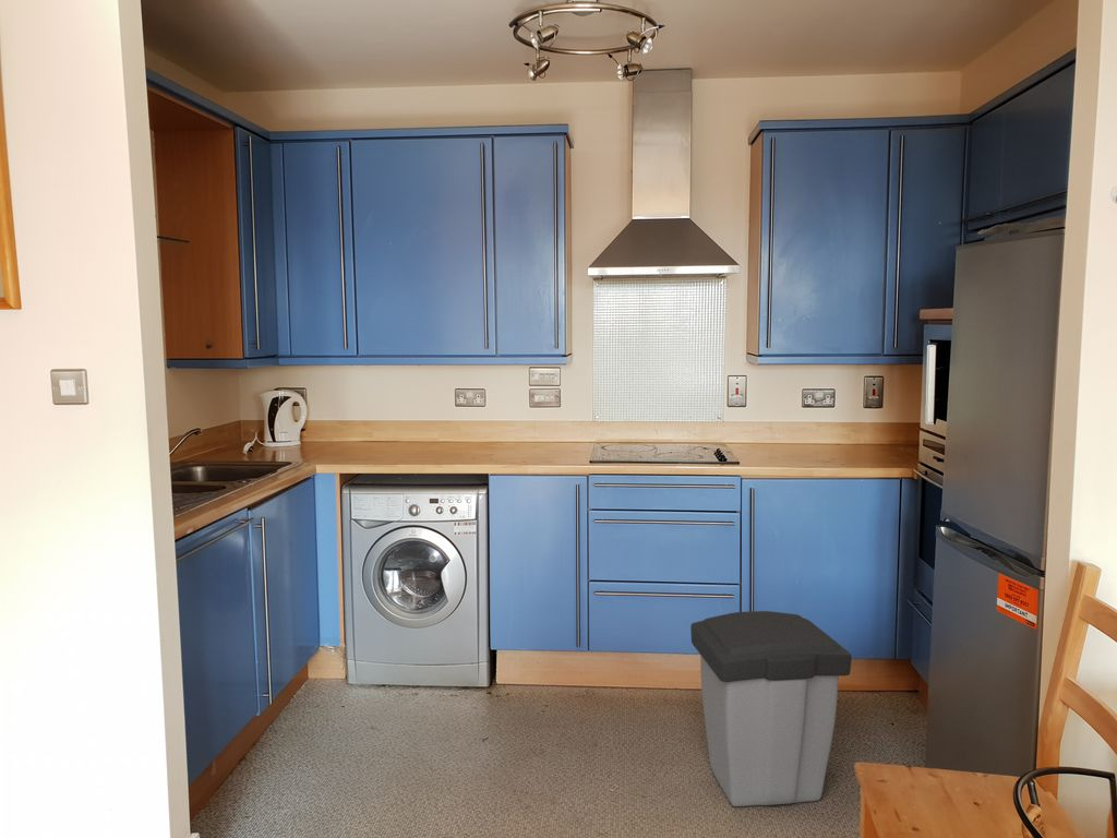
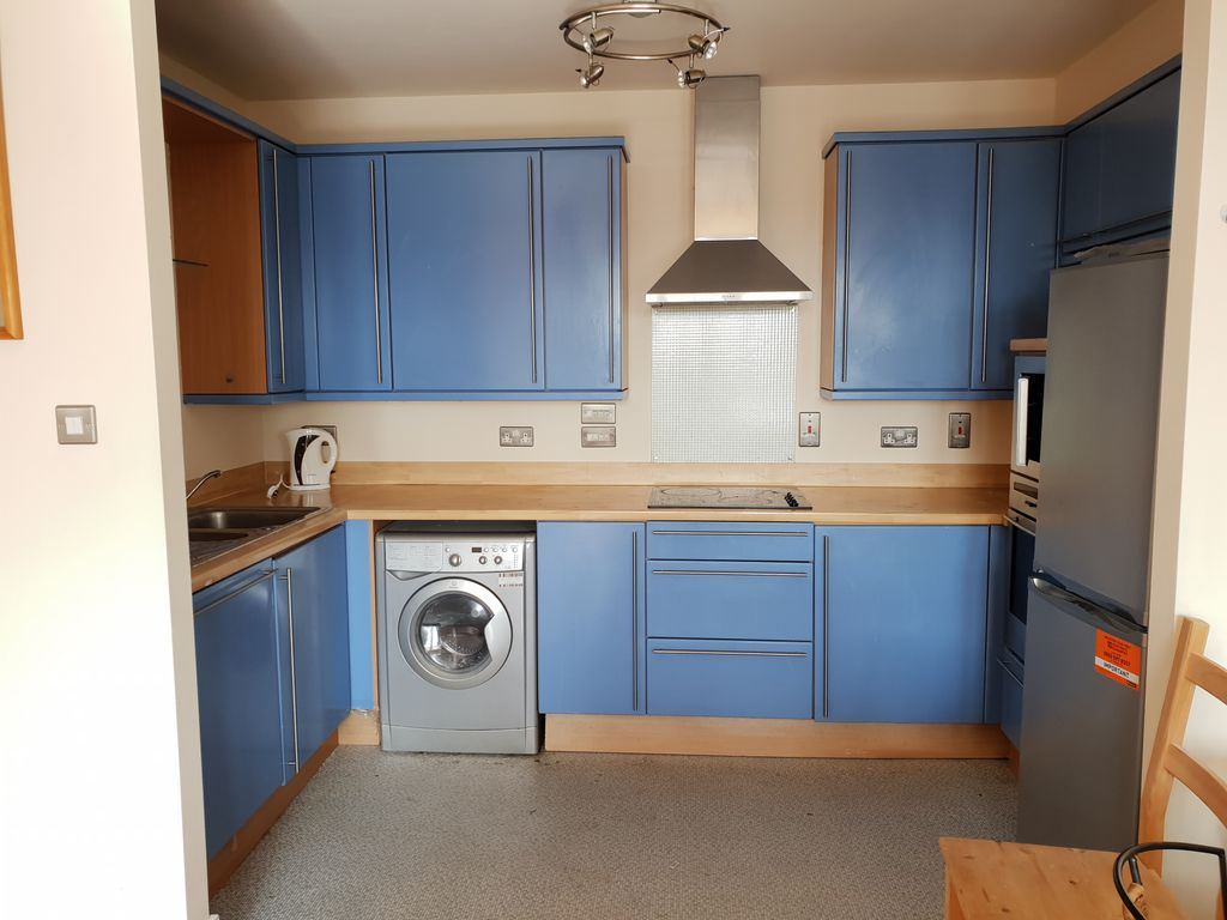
- trash can (767, 707)
